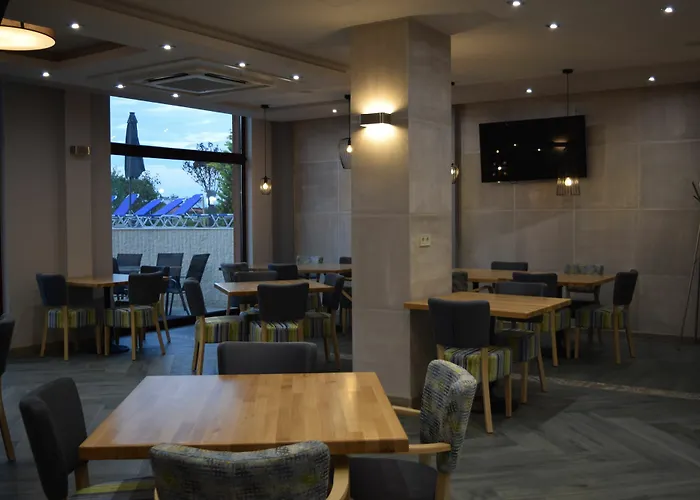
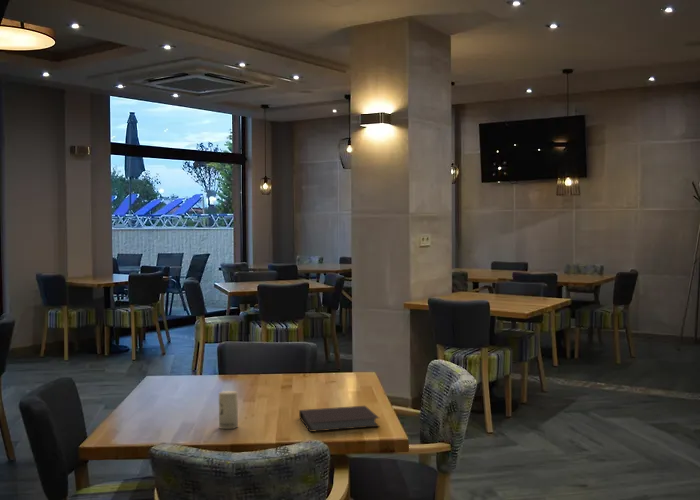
+ notebook (338, 417)
+ candle (228, 409)
